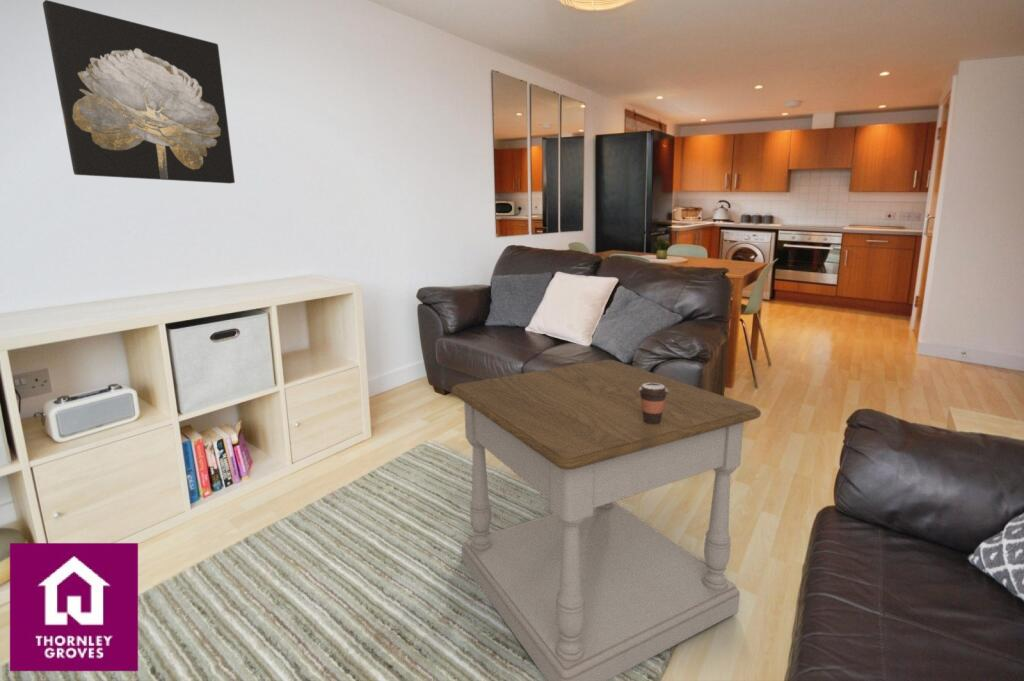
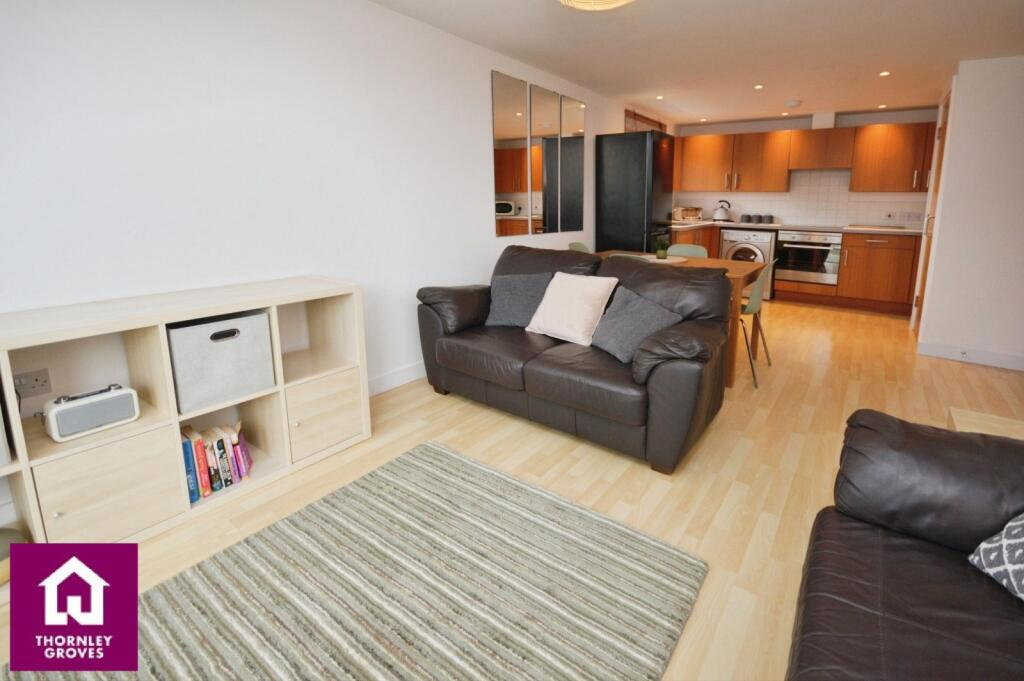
- side table (592, 493)
- wall art (151, 104)
- coffee cup (652, 403)
